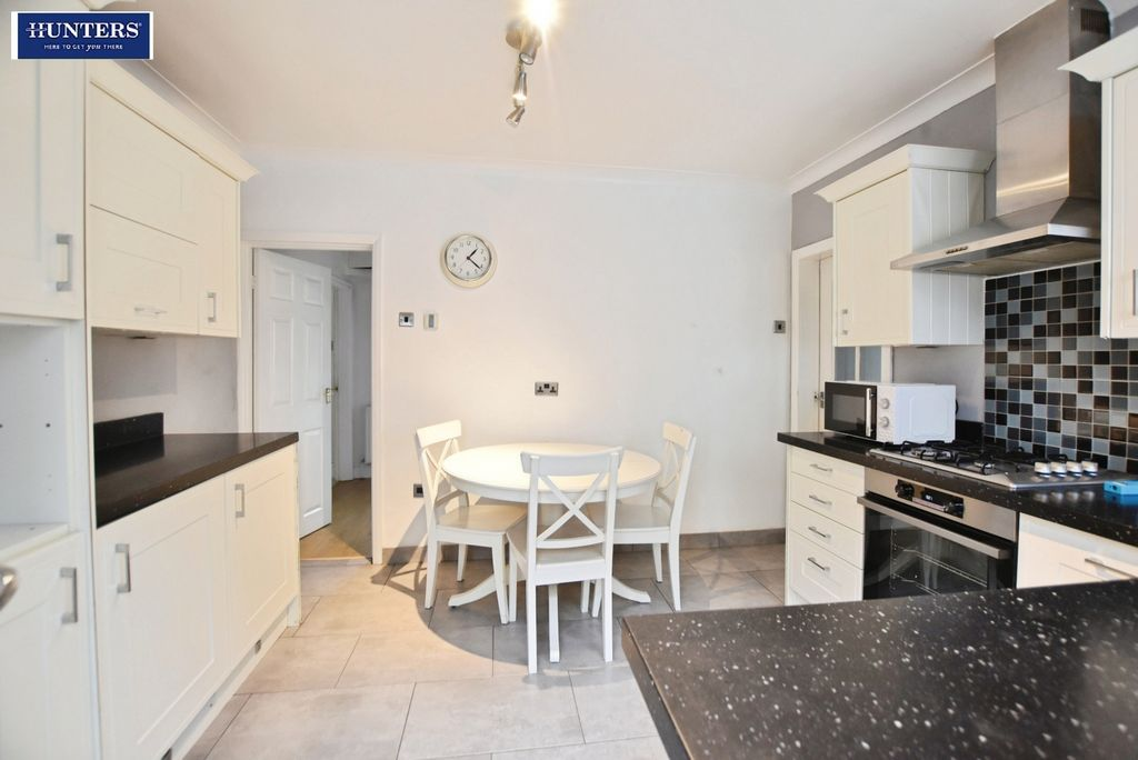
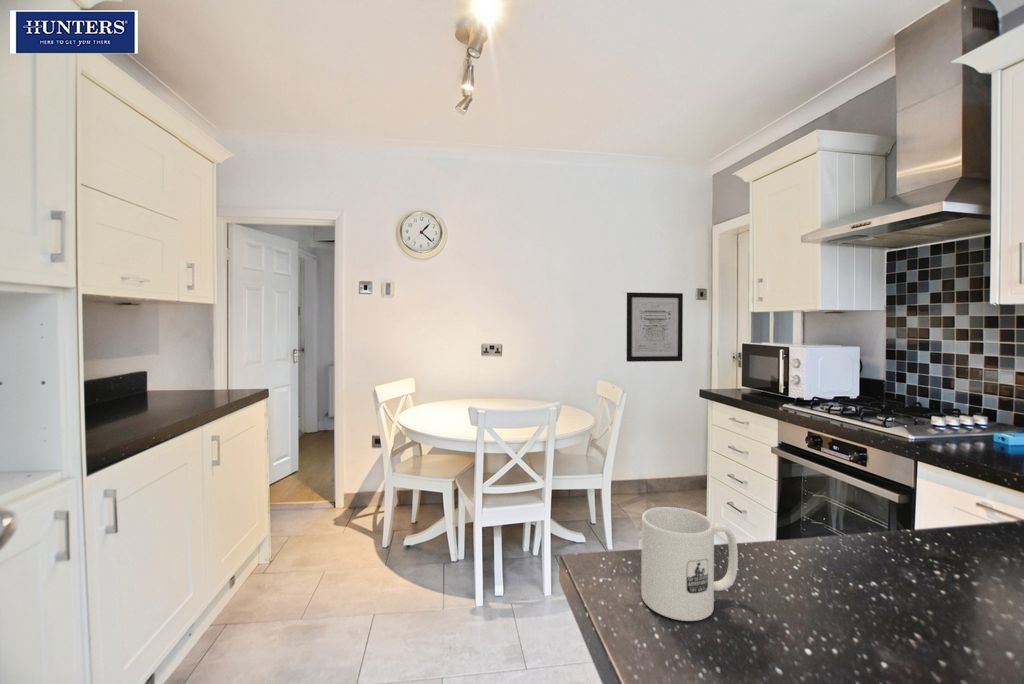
+ mug (690, 558)
+ wall art (654, 327)
